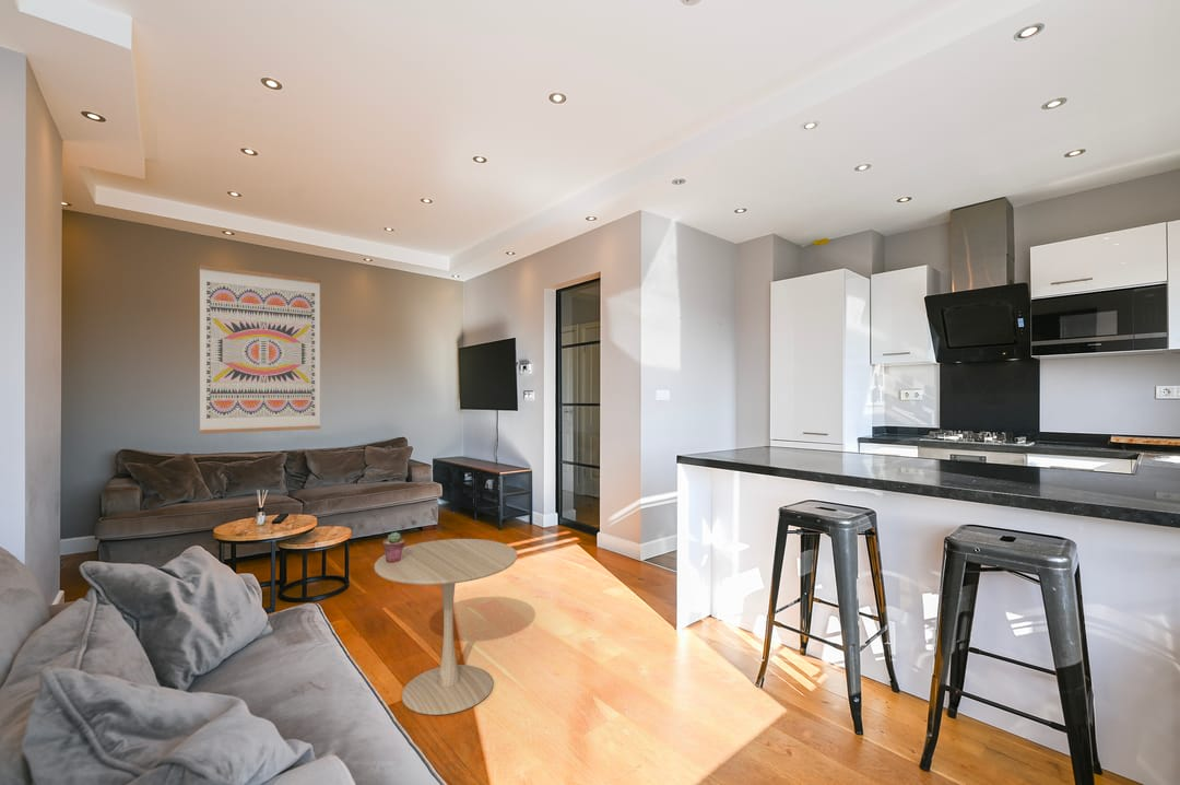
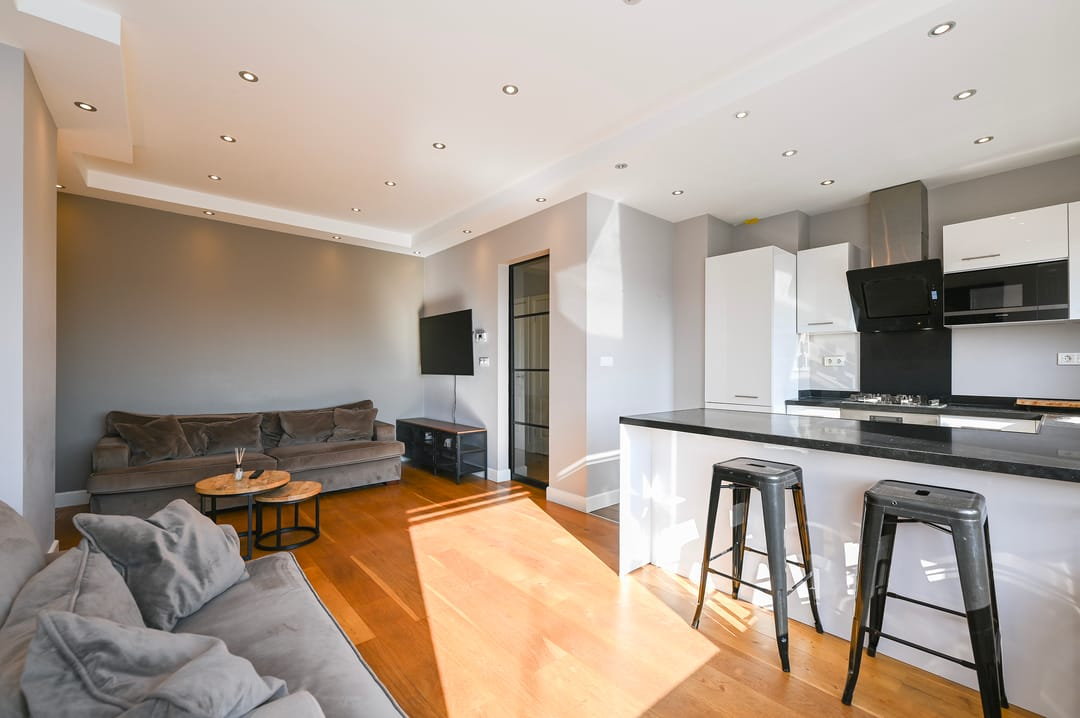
- wall art (263, 351)
- side table (448, 622)
- potted succulent (393, 546)
